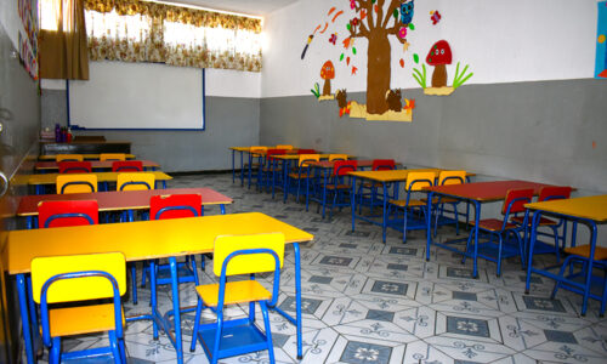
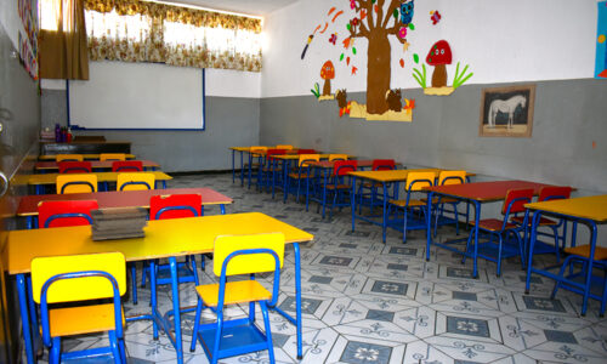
+ wall art (505, 112)
+ book stack (119, 222)
